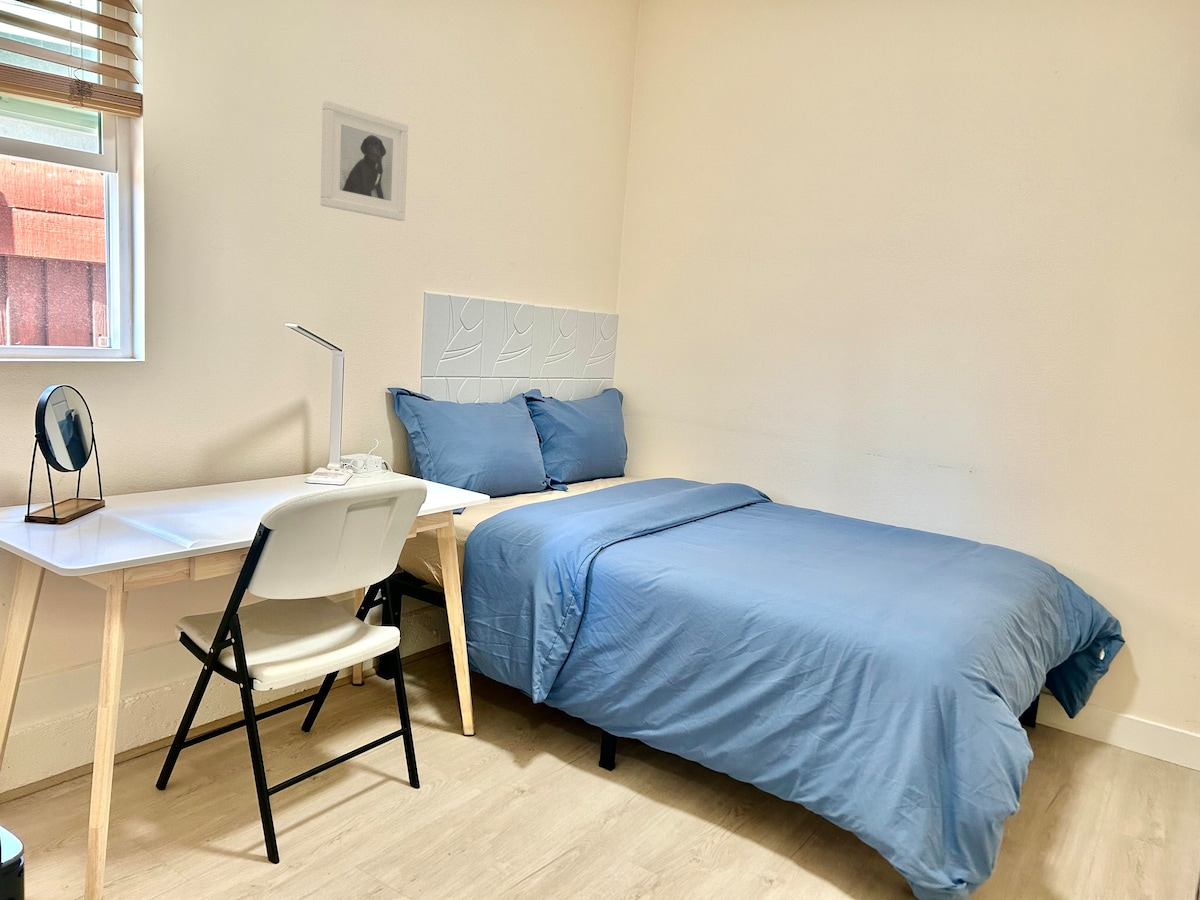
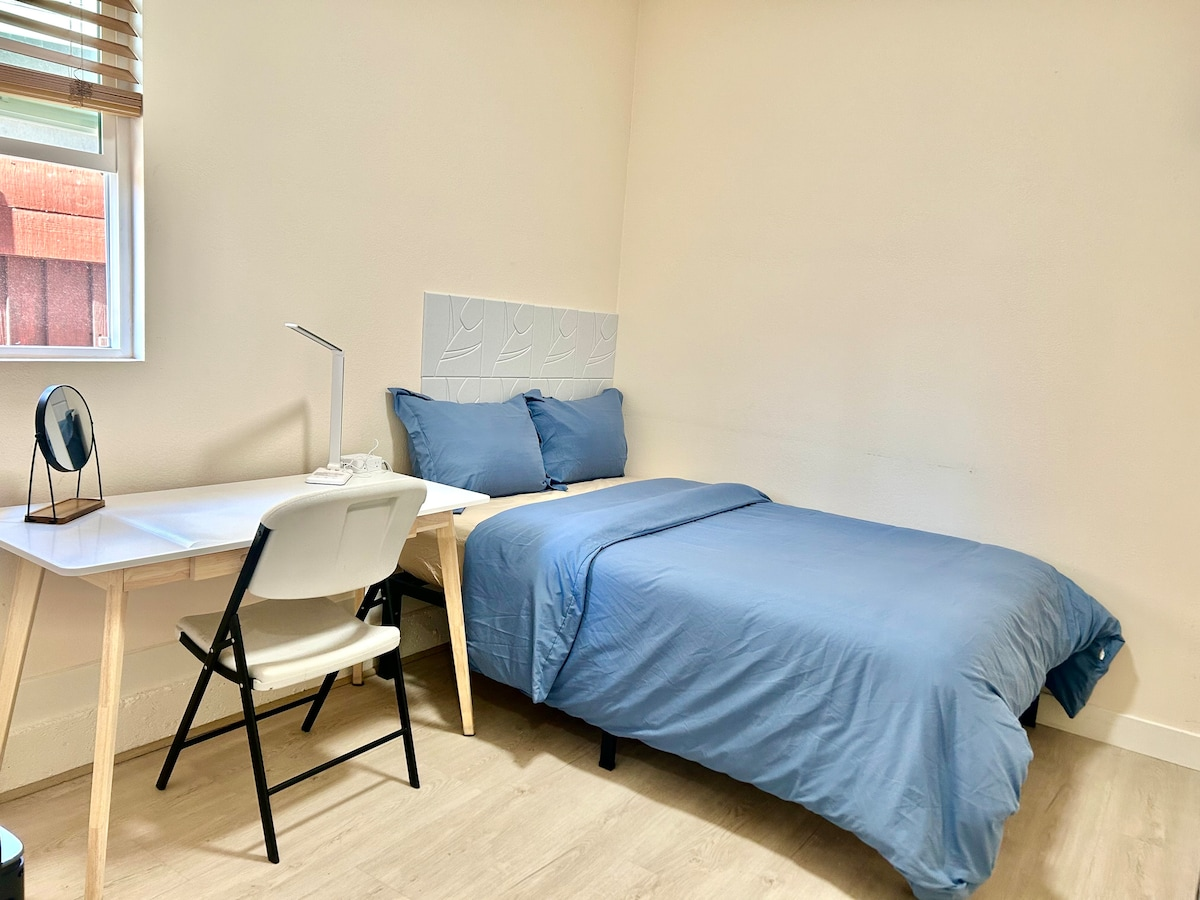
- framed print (365, 163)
